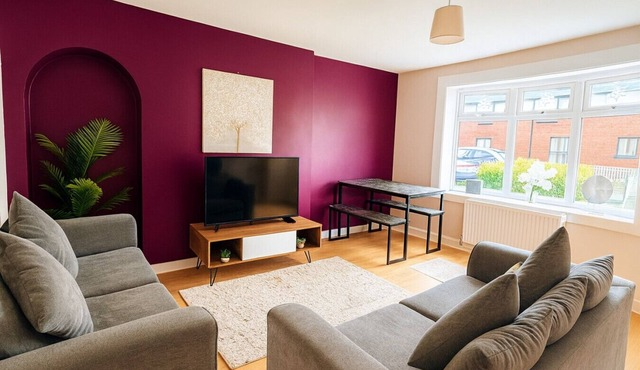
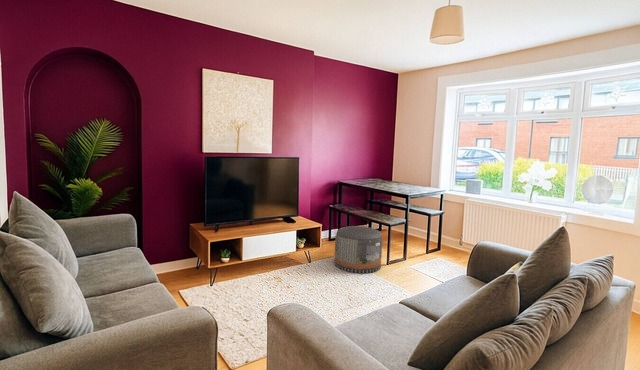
+ pouf (358, 246)
